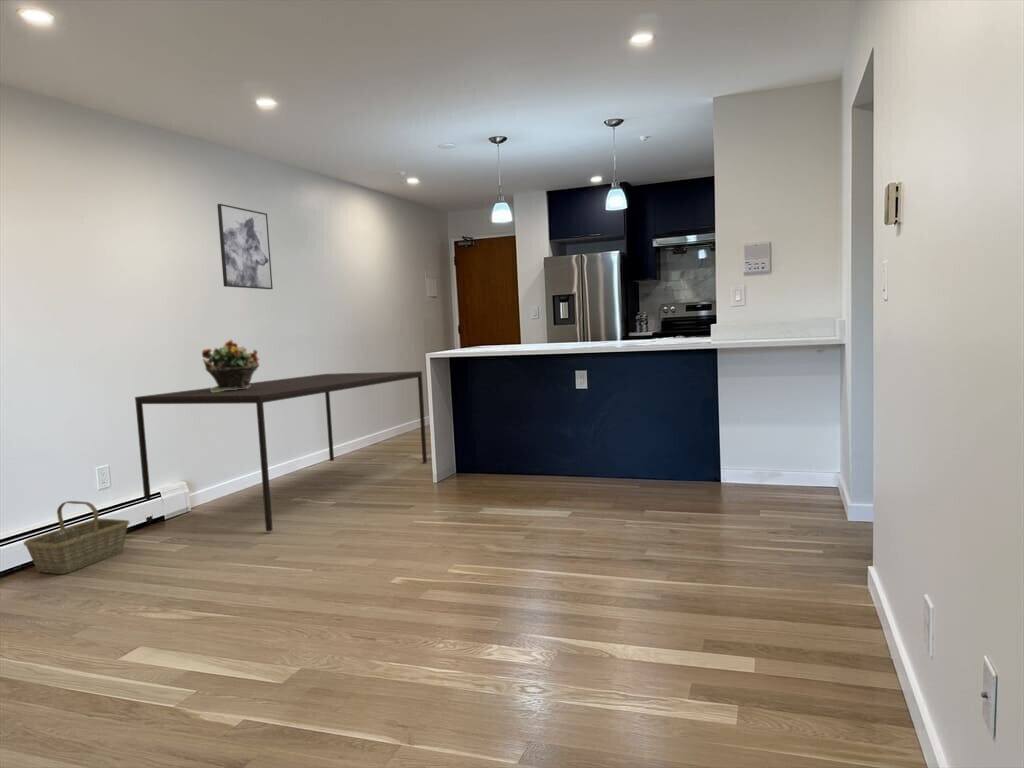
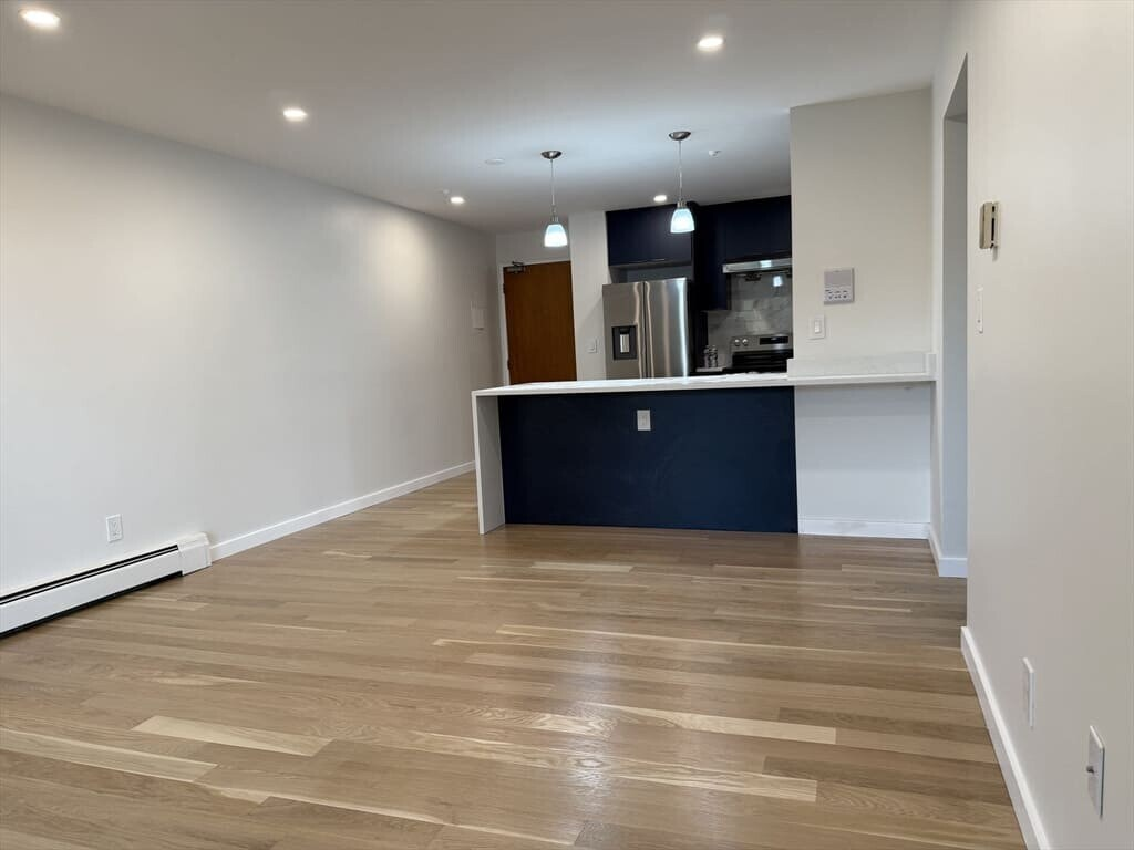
- wall art (246, 248)
- potted plant (234, 364)
- basket (79, 531)
- dining table (328, 435)
